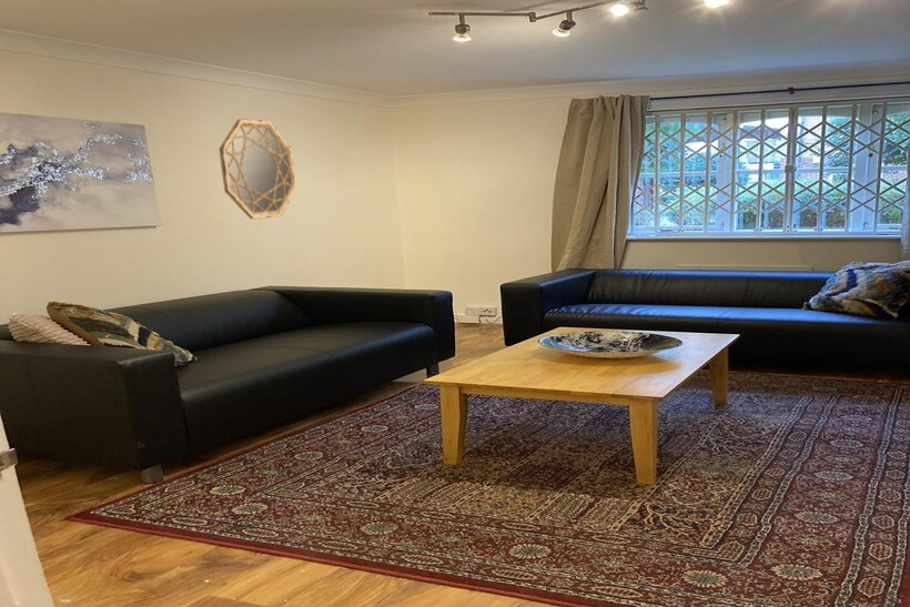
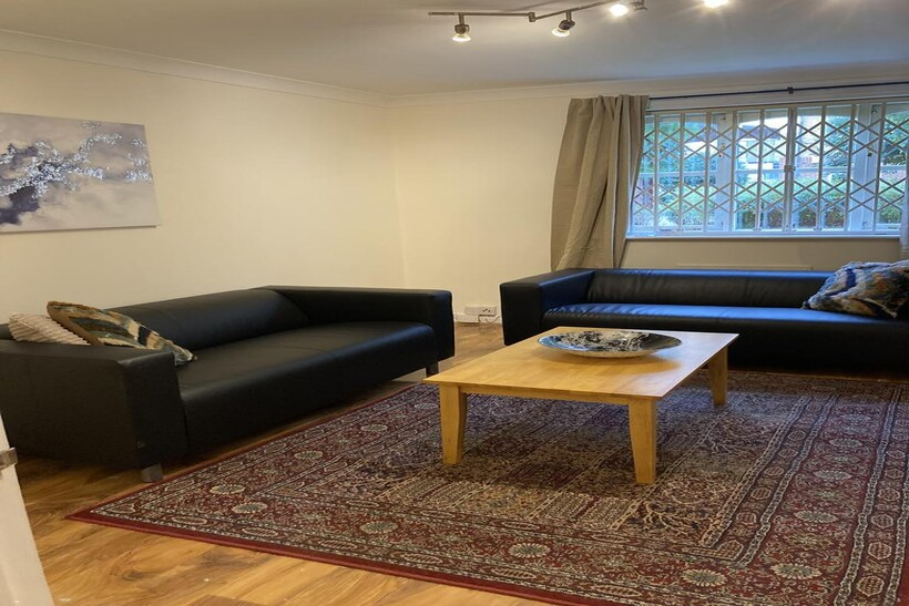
- home mirror (260, 169)
